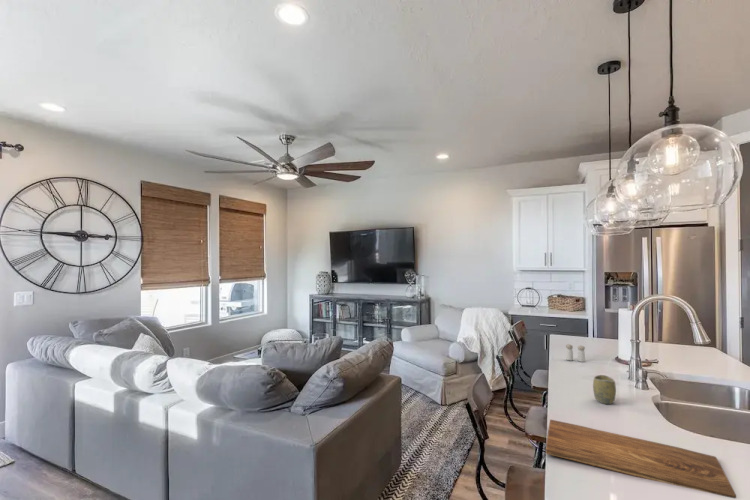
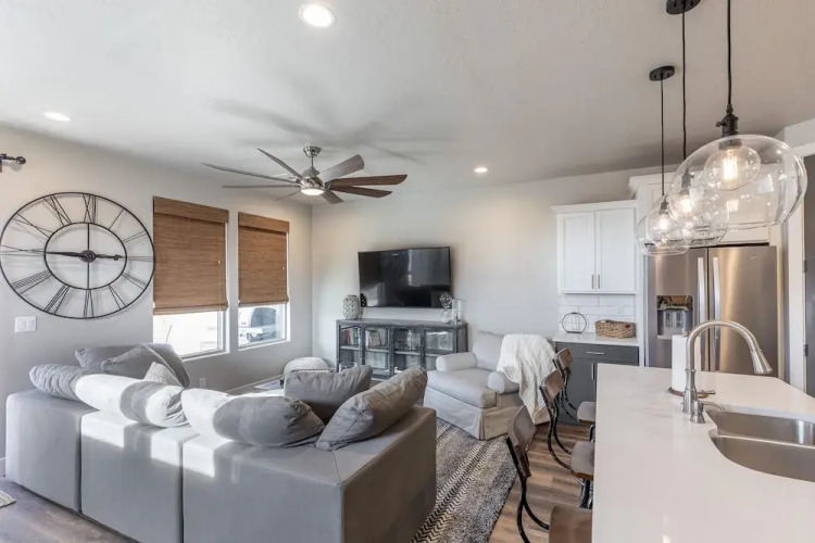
- cutting board (627, 453)
- cup (604, 389)
- salt and pepper shaker (572, 352)
